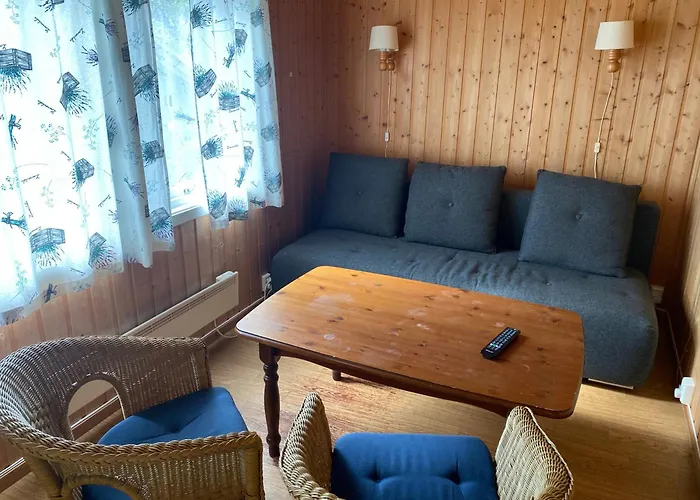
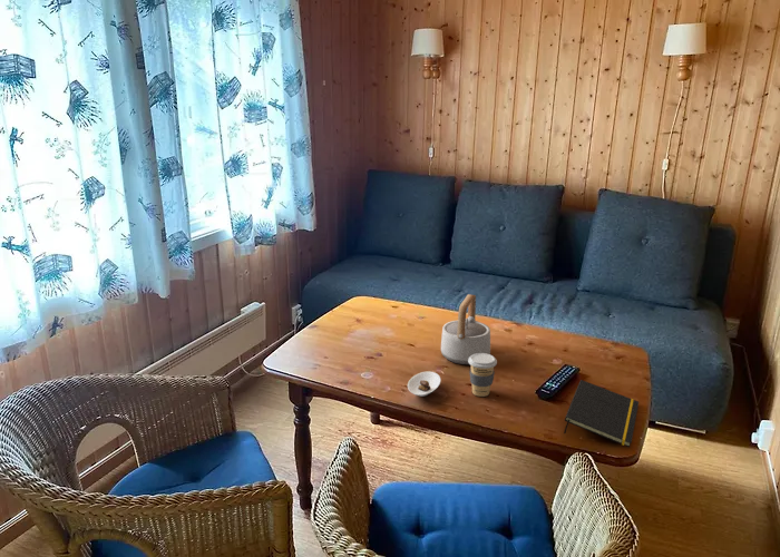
+ teapot (467, 325)
+ notepad (603, 410)
+ coffee cup (481, 374)
+ saucer (423, 385)
